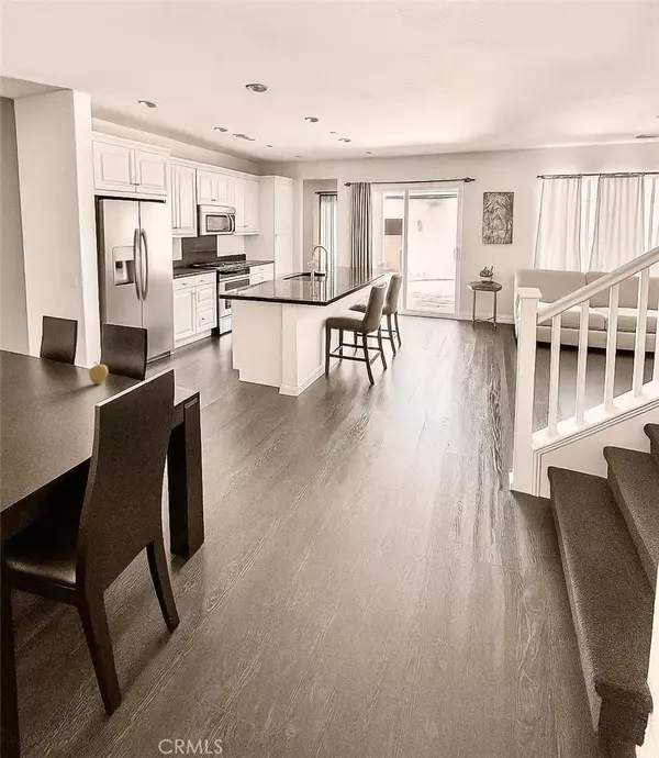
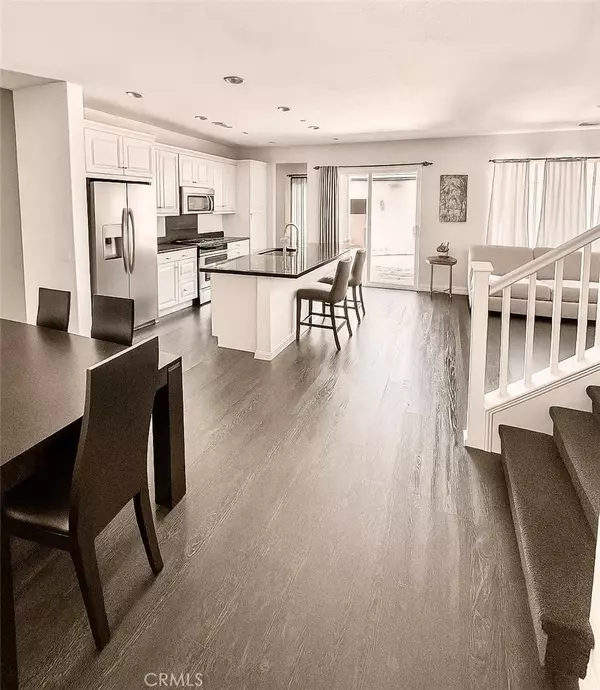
- fruit (98, 371)
